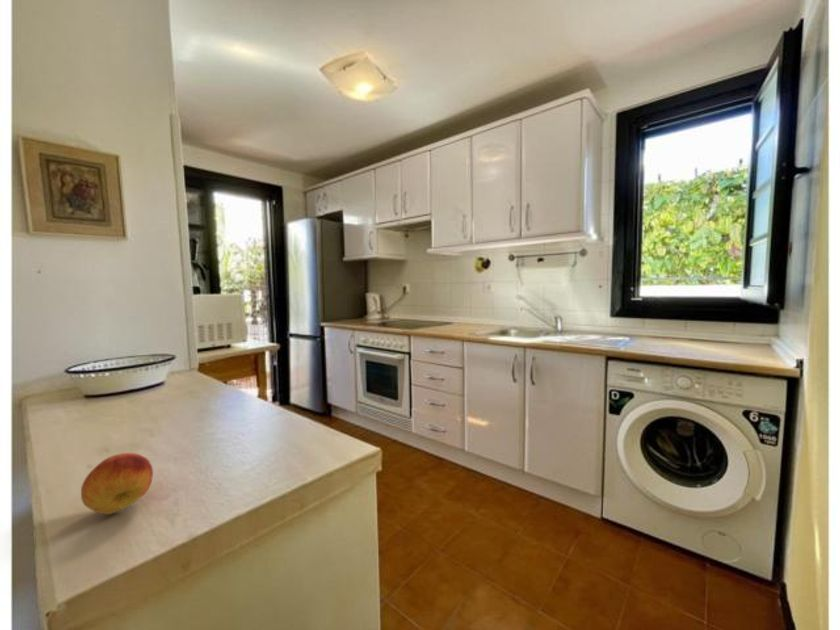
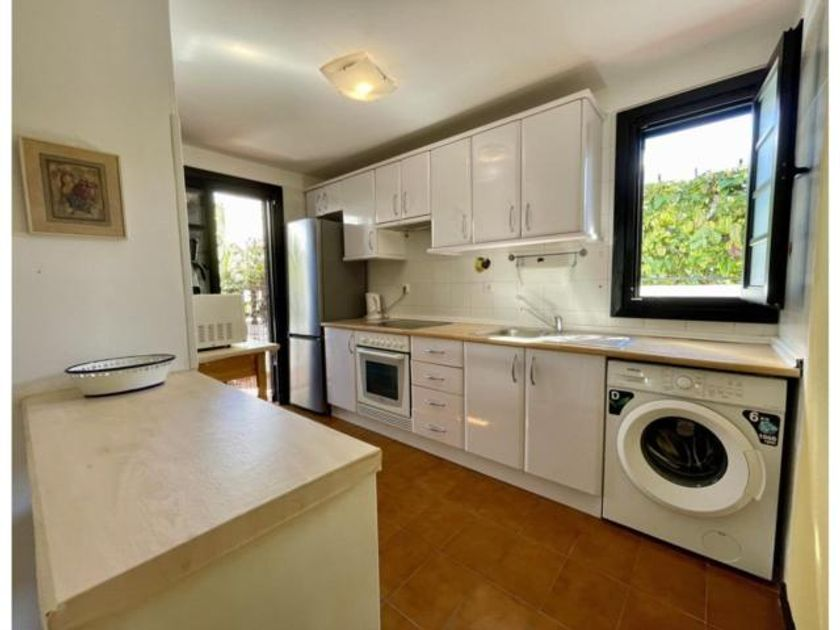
- fruit (118, 482)
